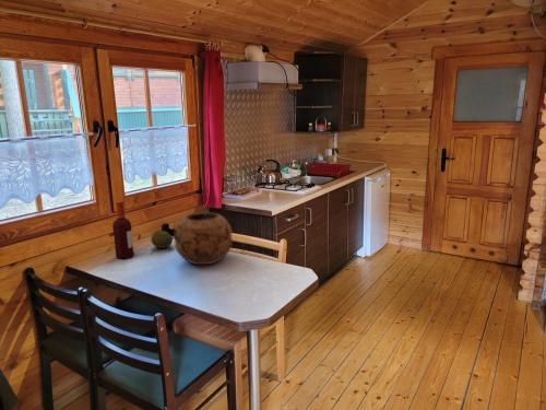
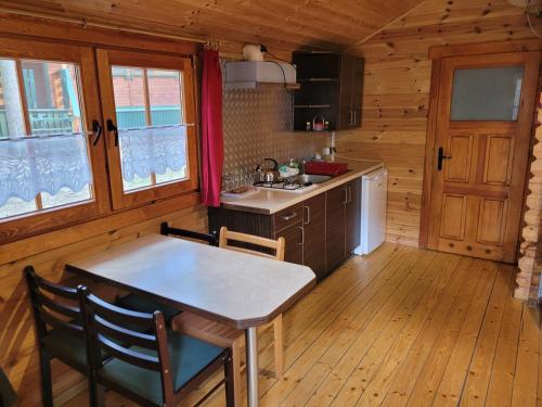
- fruit (162, 238)
- decorative bowl (203, 238)
- bottle (122, 229)
